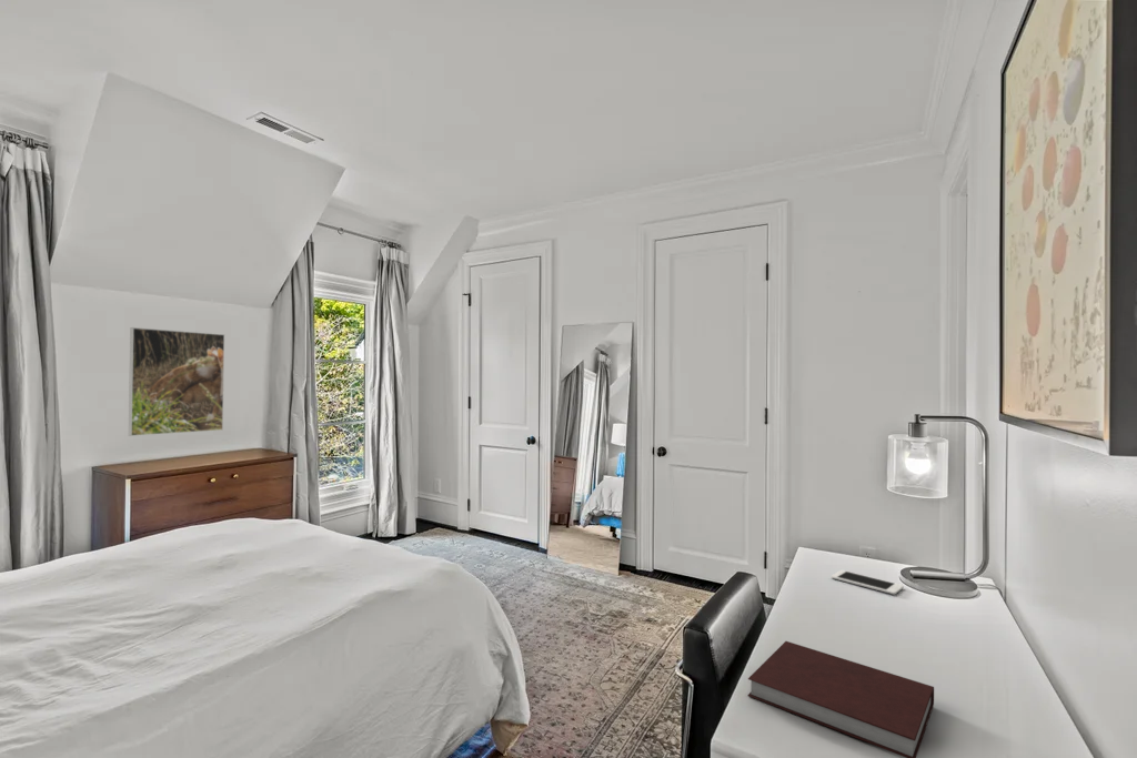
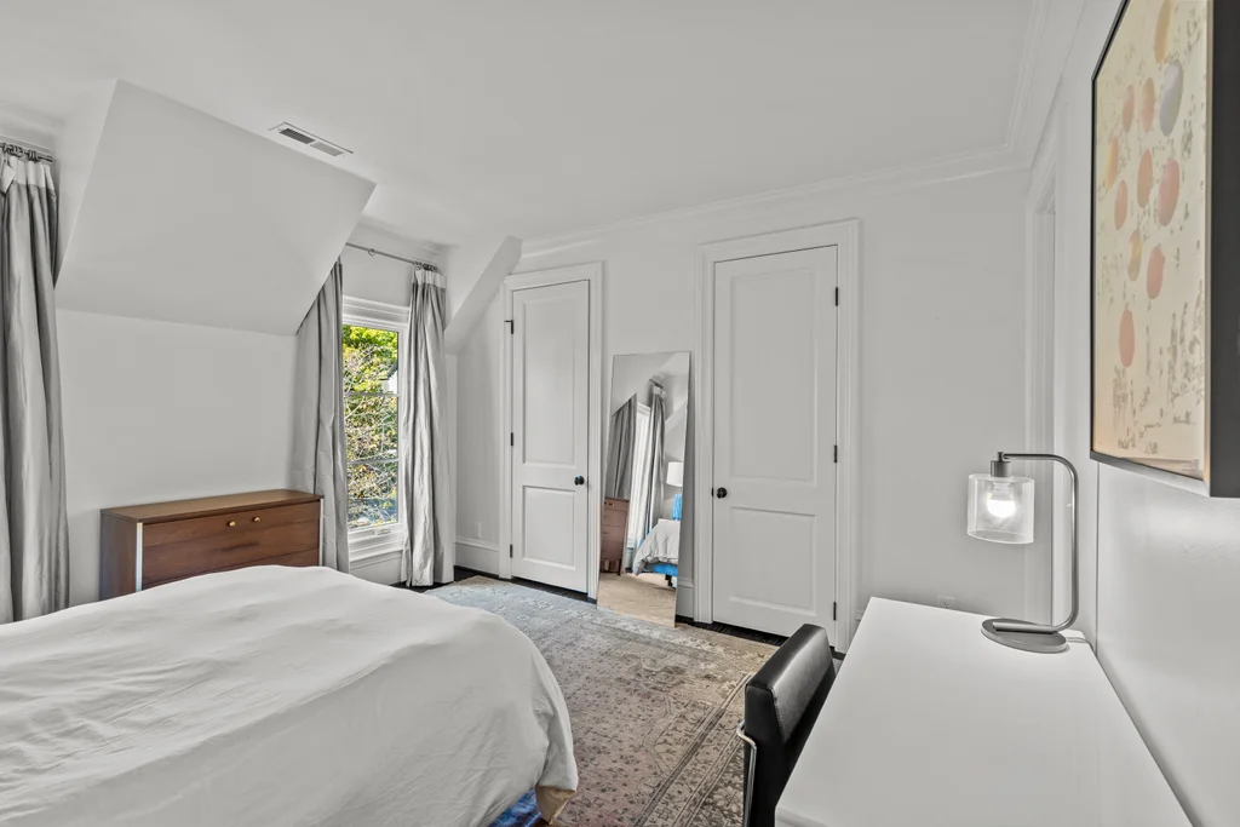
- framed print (179, 382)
- notebook (839, 690)
- cell phone (866, 582)
